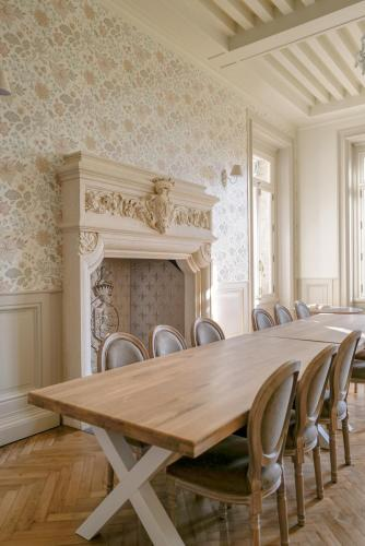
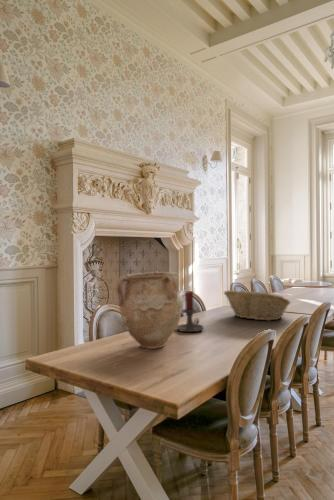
+ vase (153, 309)
+ fruit basket (256, 303)
+ candle holder (191, 309)
